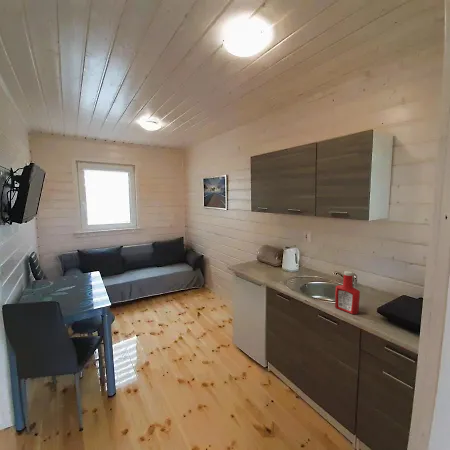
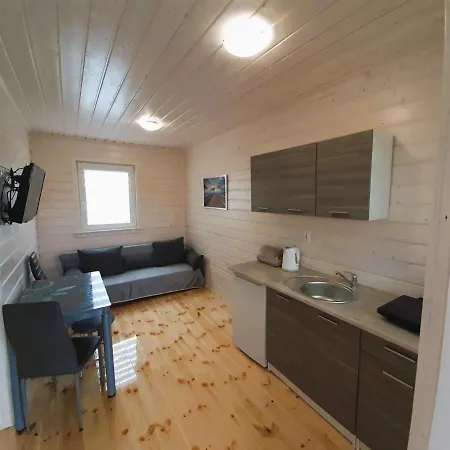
- soap bottle (347, 291)
